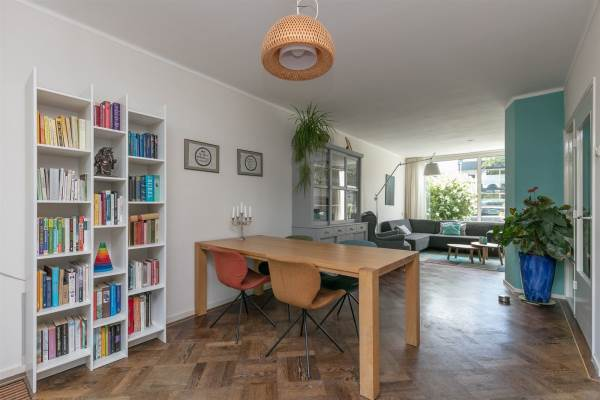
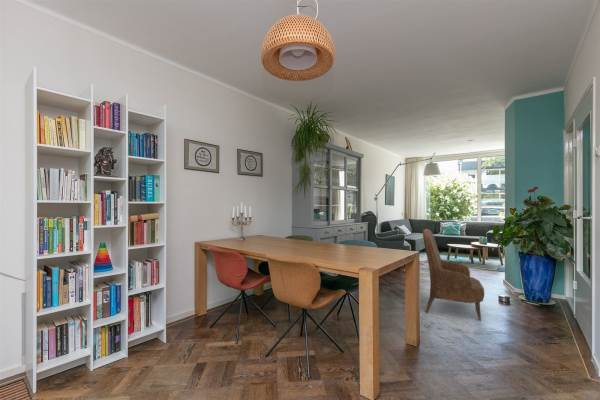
+ armchair (452, 269)
